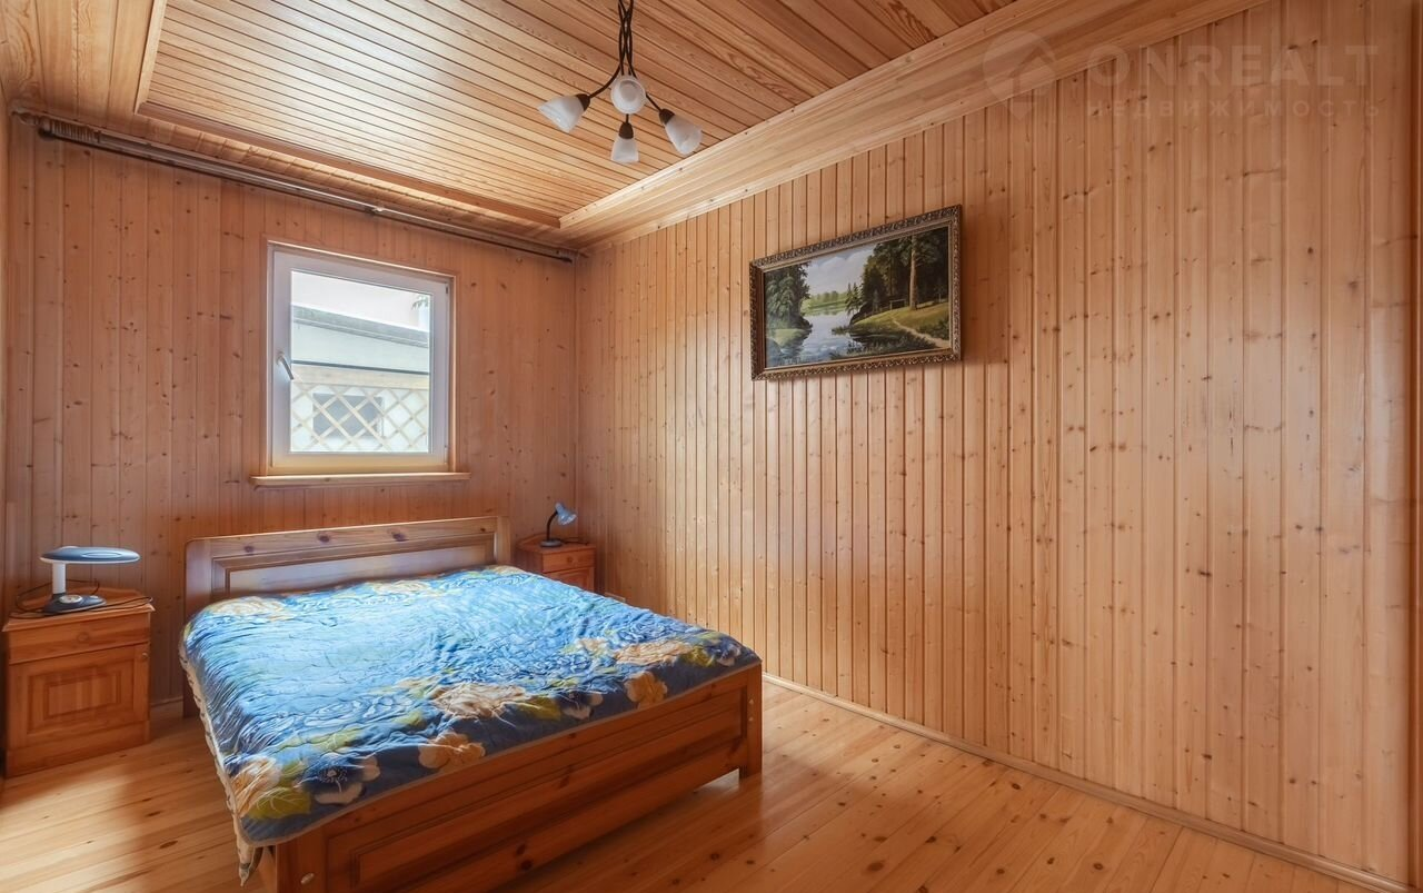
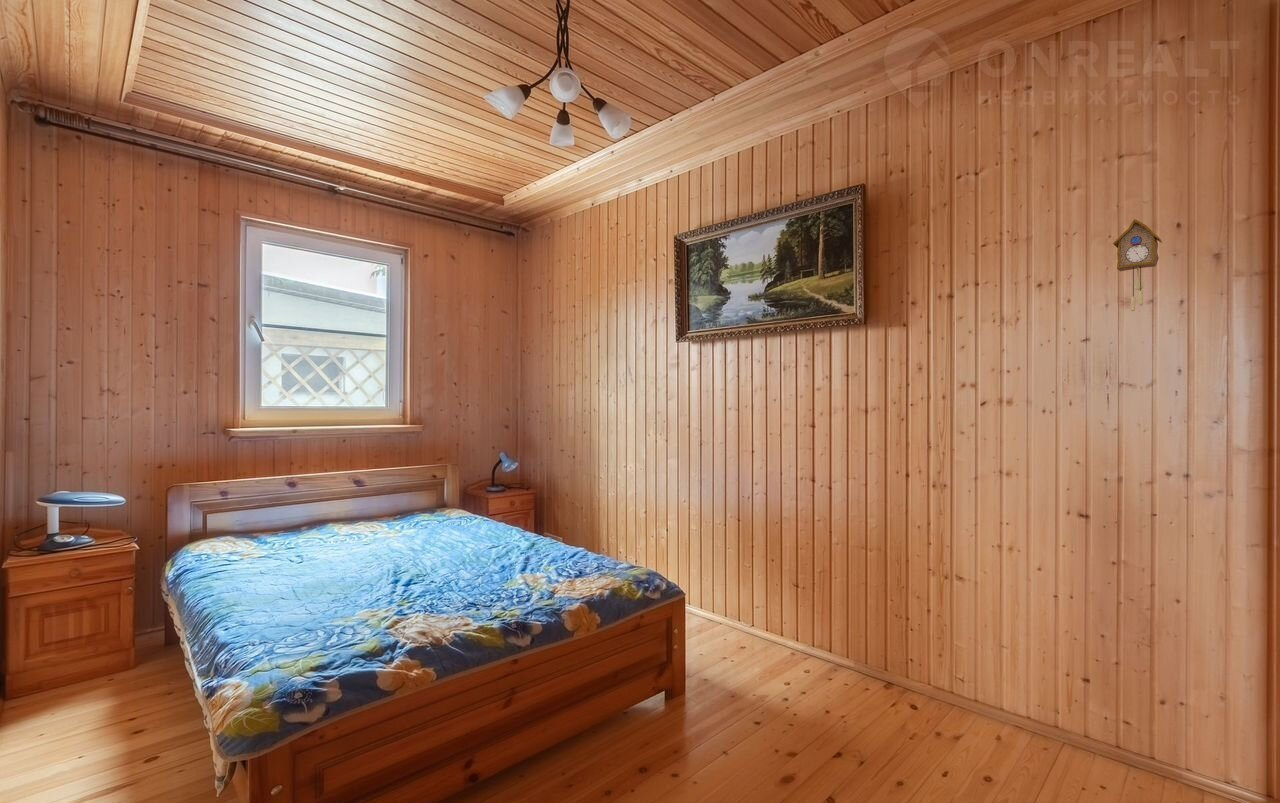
+ cuckoo clock (1137, 266)
